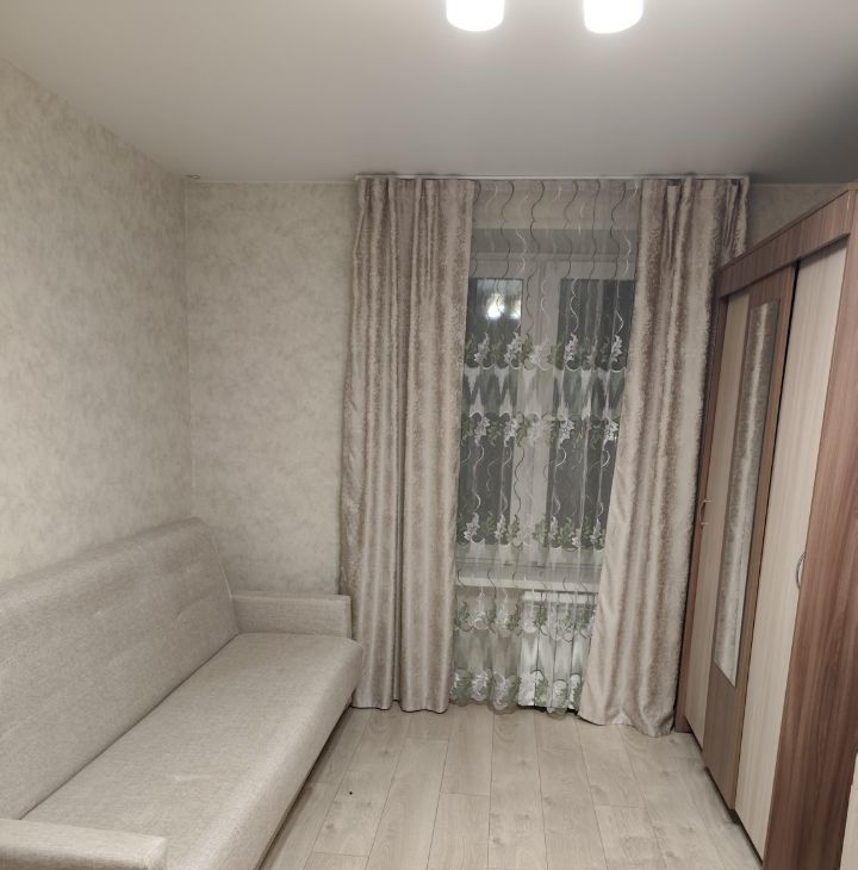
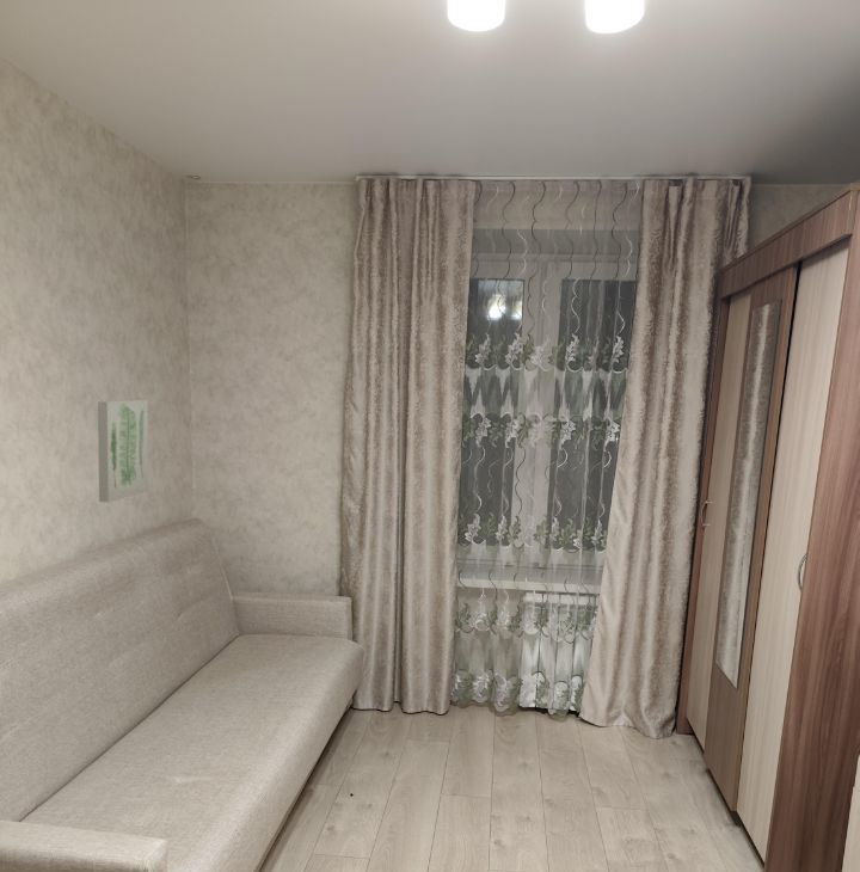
+ wall art (124, 448)
